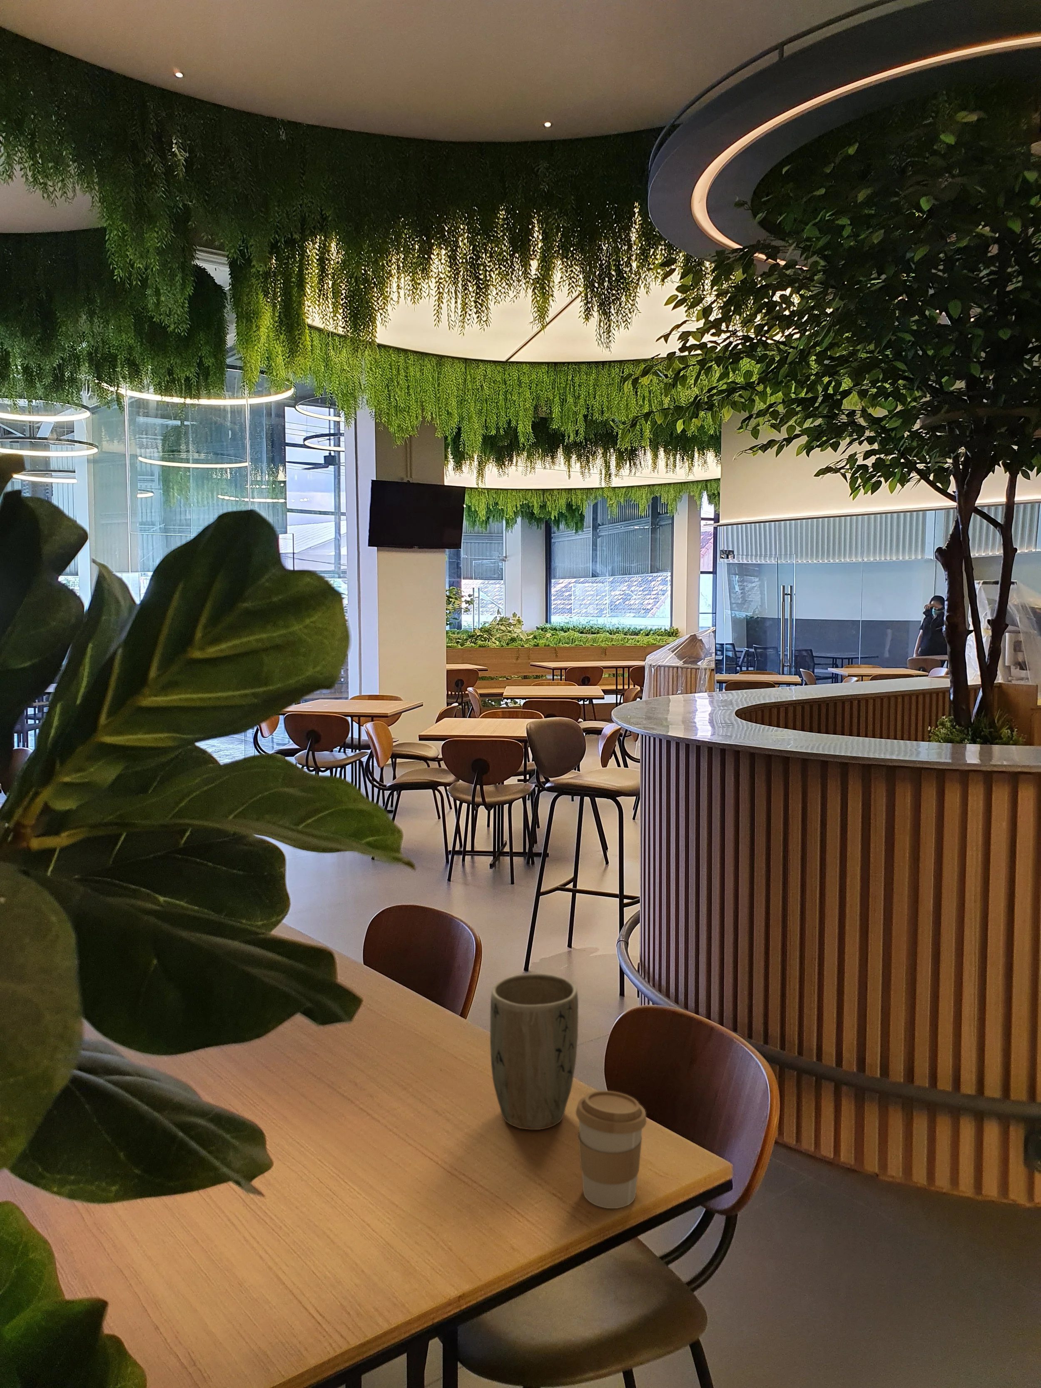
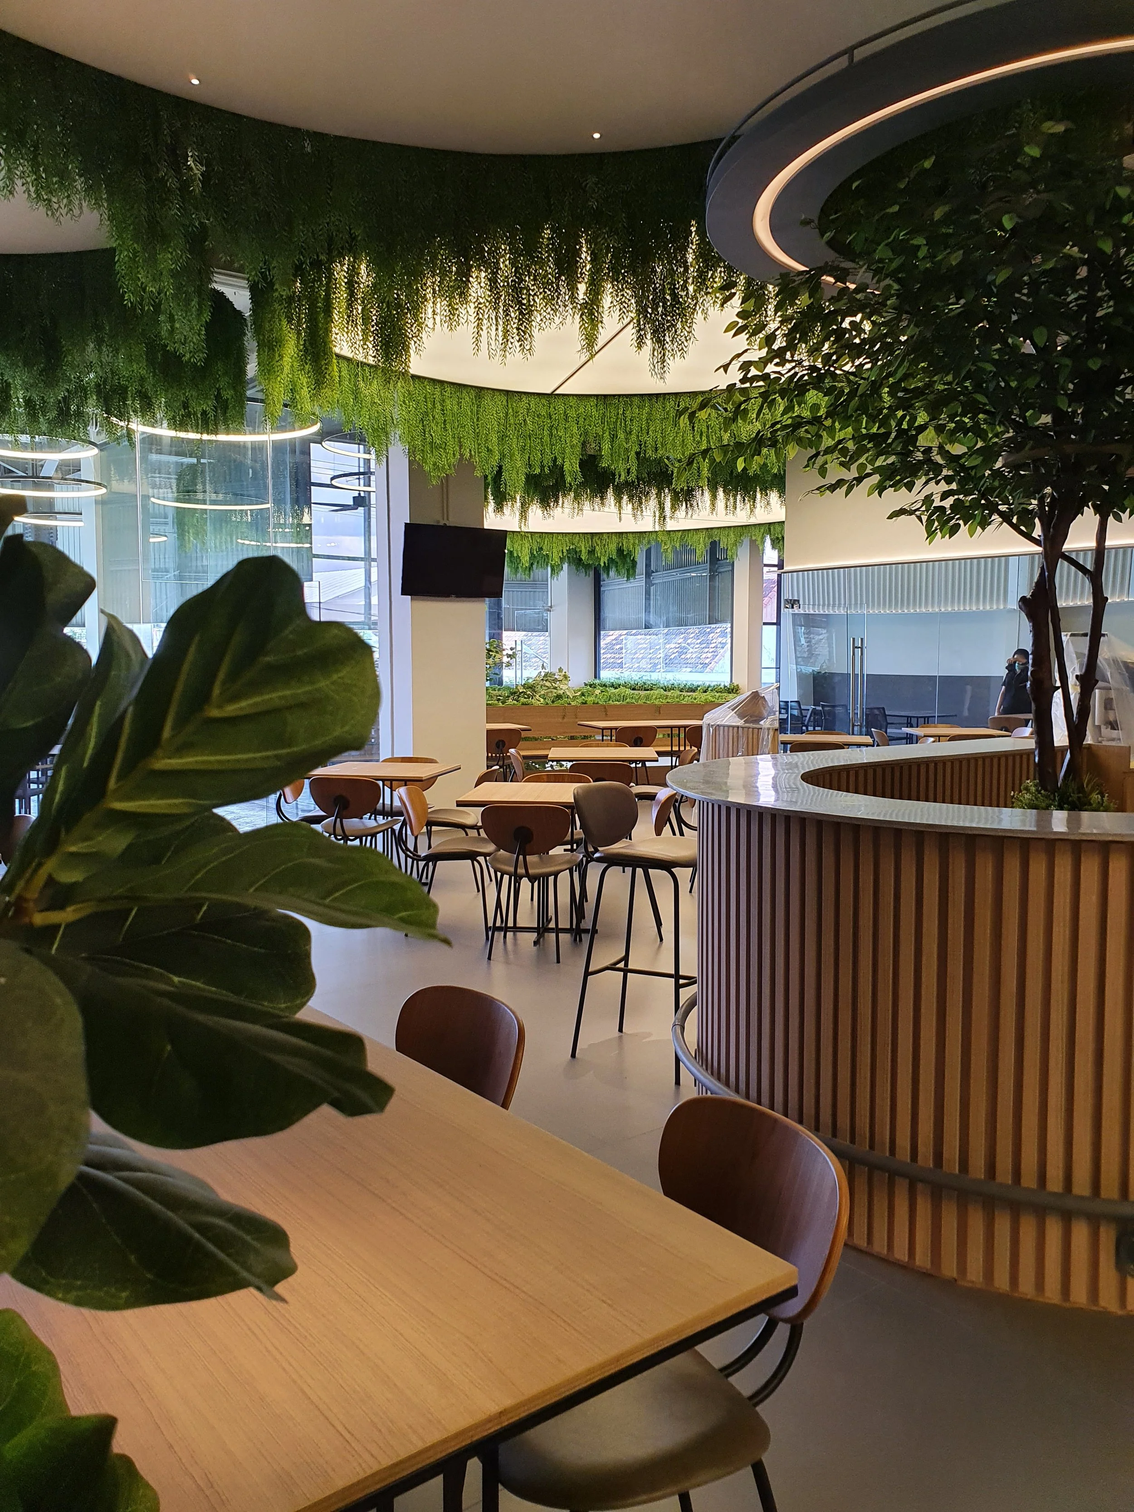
- plant pot (534, 1051)
- coffee cup (610, 1145)
